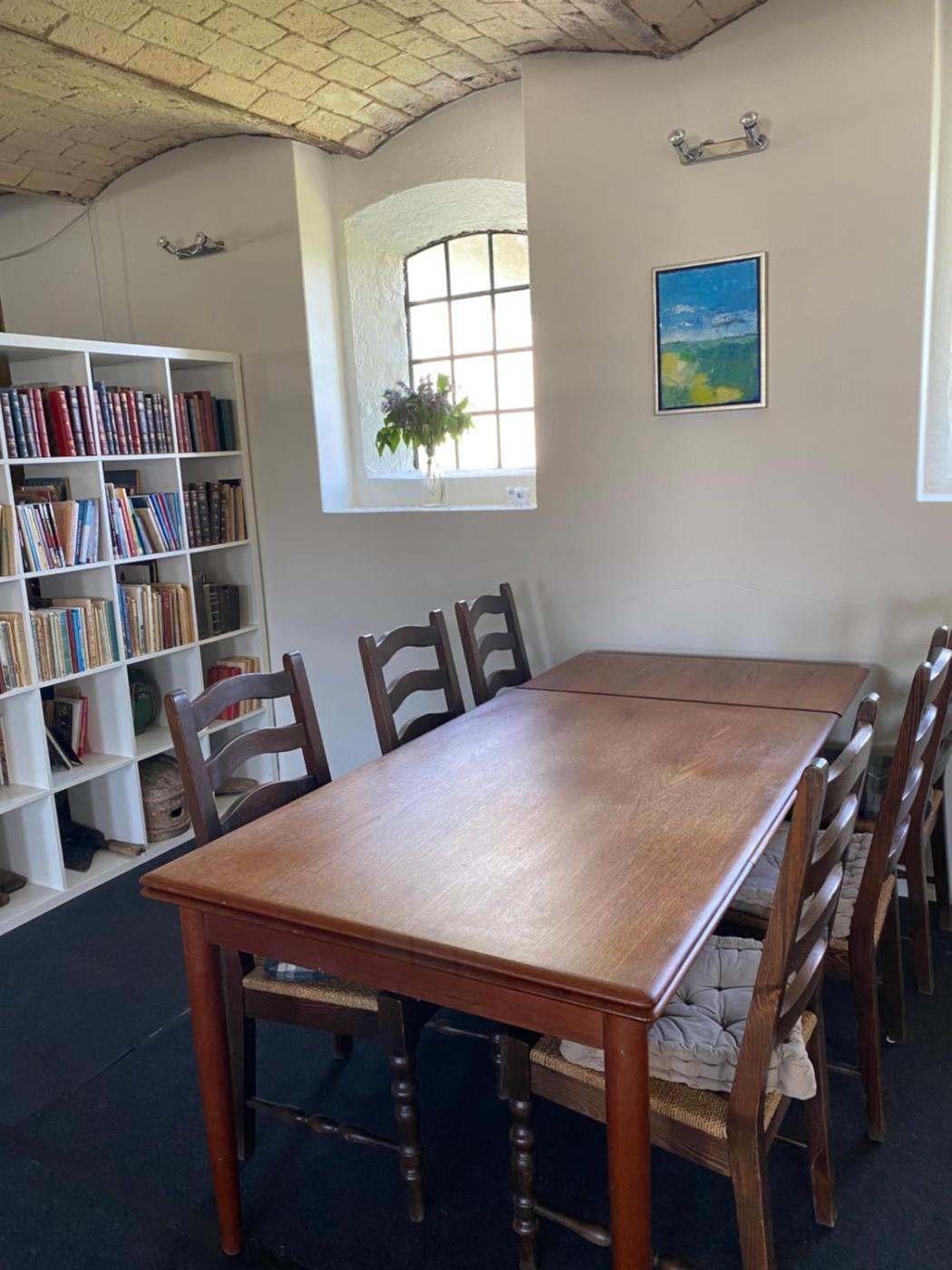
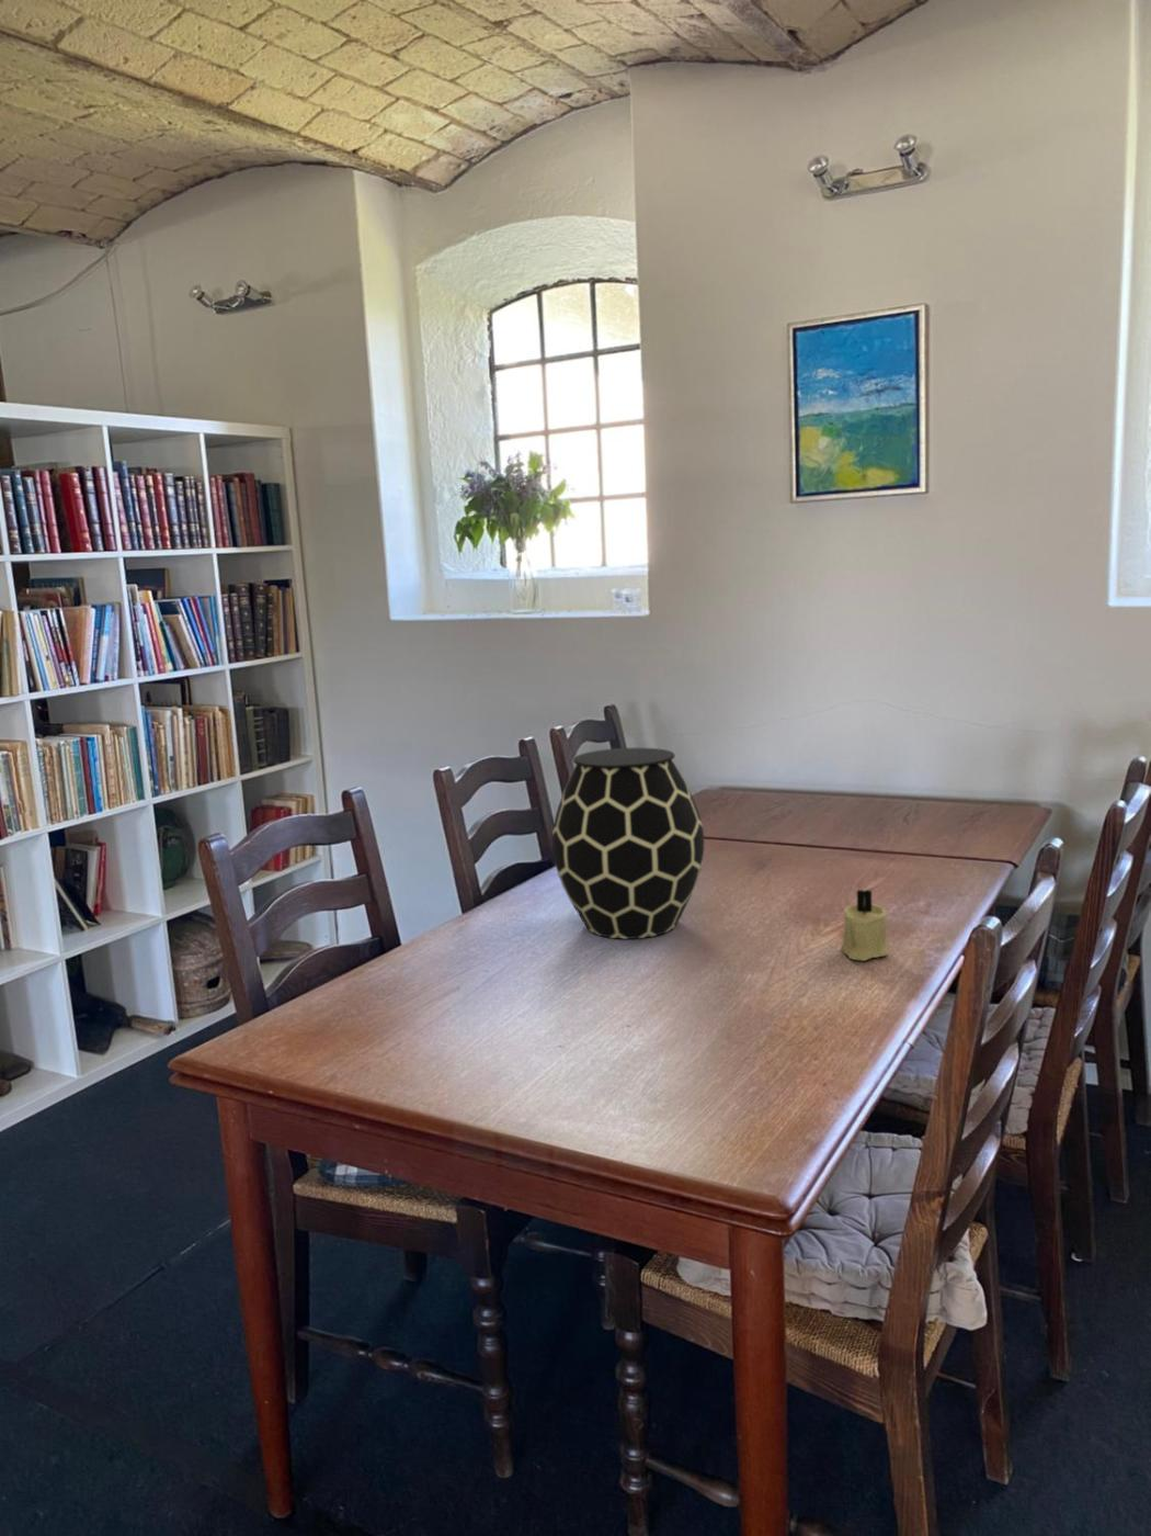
+ candle (863, 922)
+ vase (627, 841)
